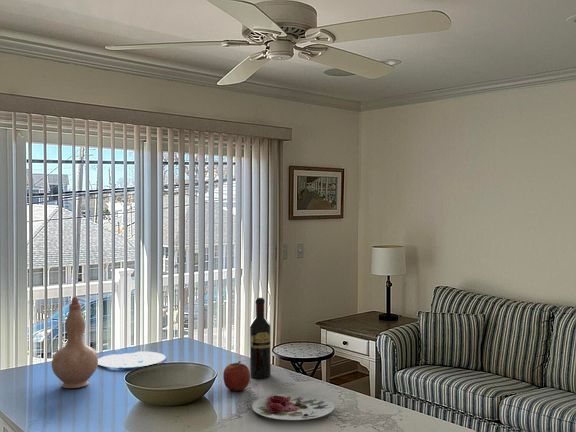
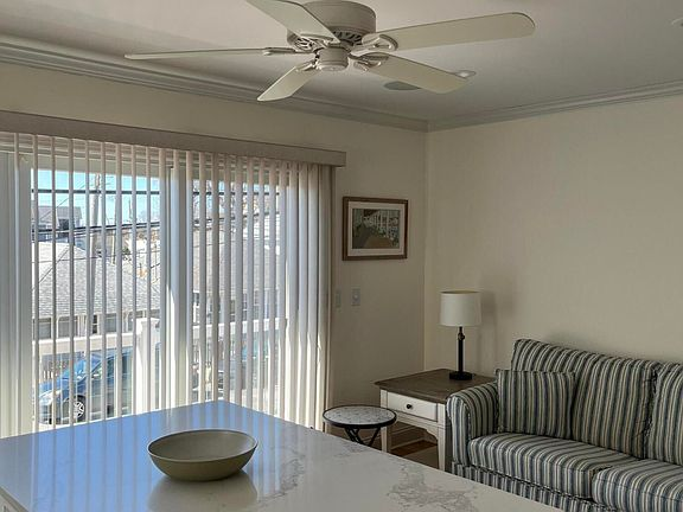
- plate (293, 405)
- vase (75, 340)
- plate (131, 356)
- wine bottle (260, 336)
- apple (236, 374)
